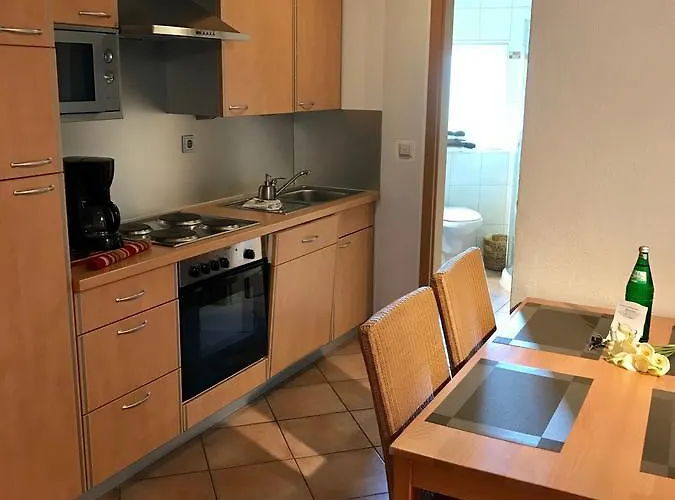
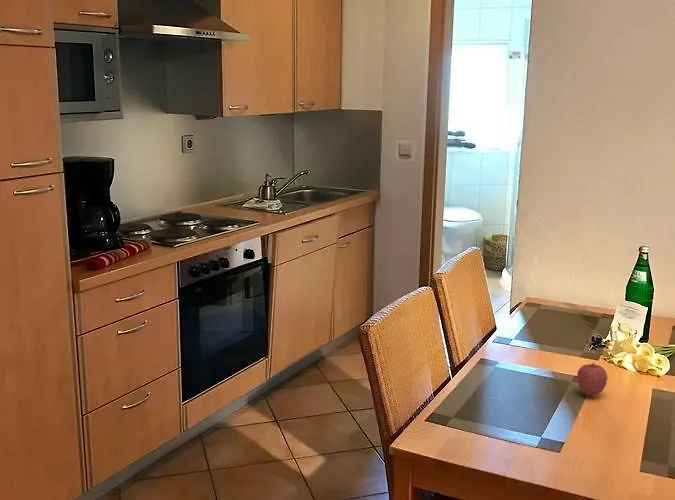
+ fruit (592, 378)
